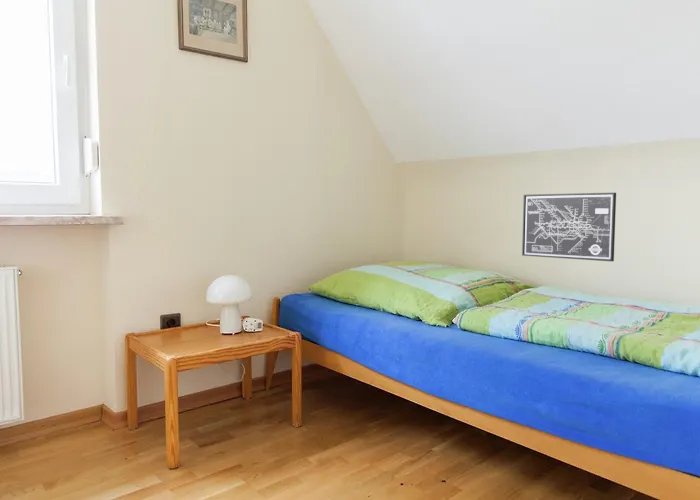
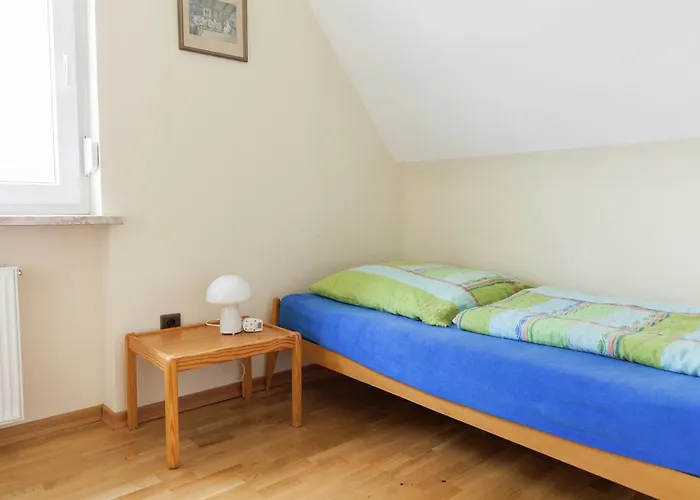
- wall art (566, 226)
